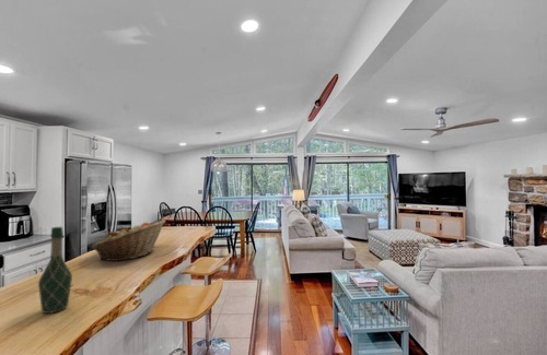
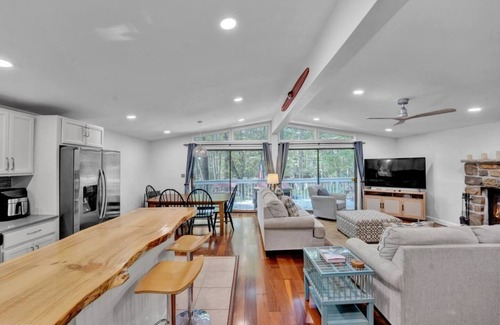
- fruit basket (131, 237)
- wine bottle (56, 268)
